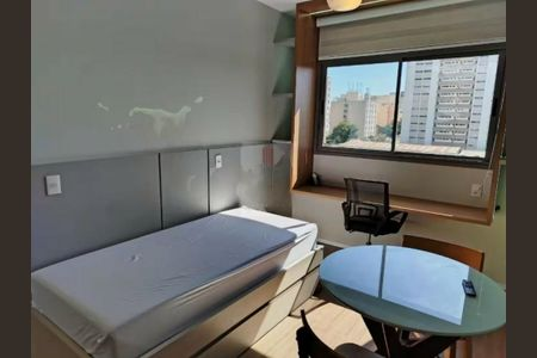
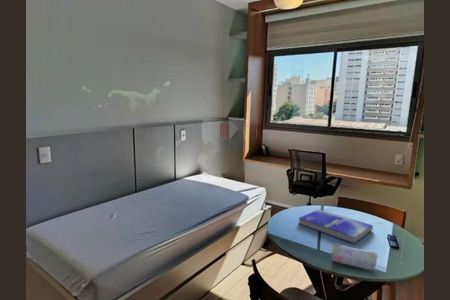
+ pencil case (353, 255)
+ book (334, 224)
